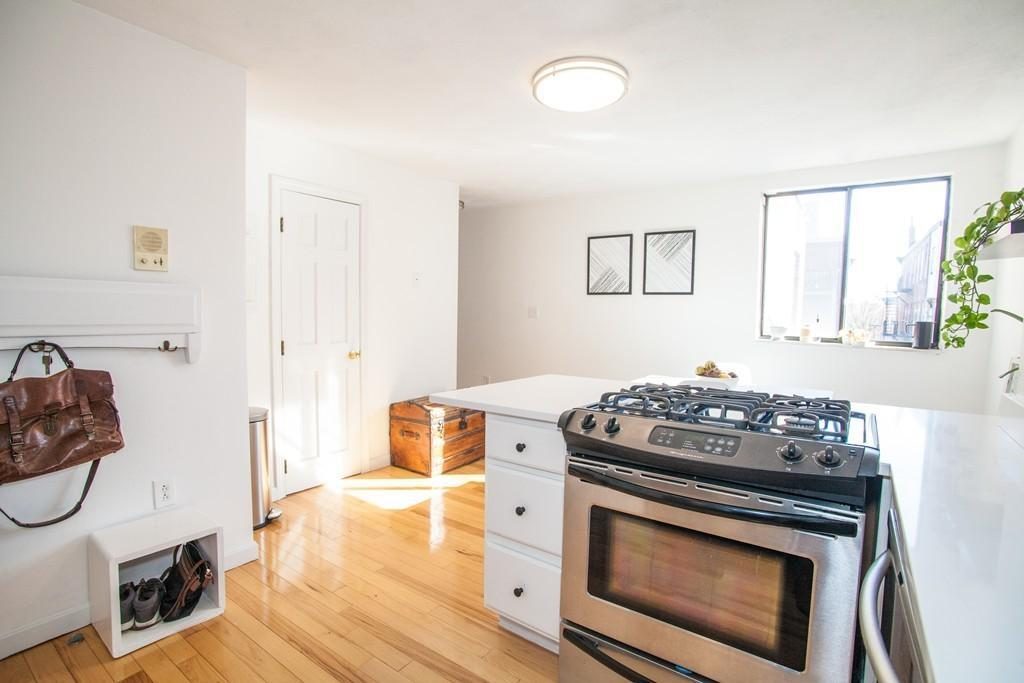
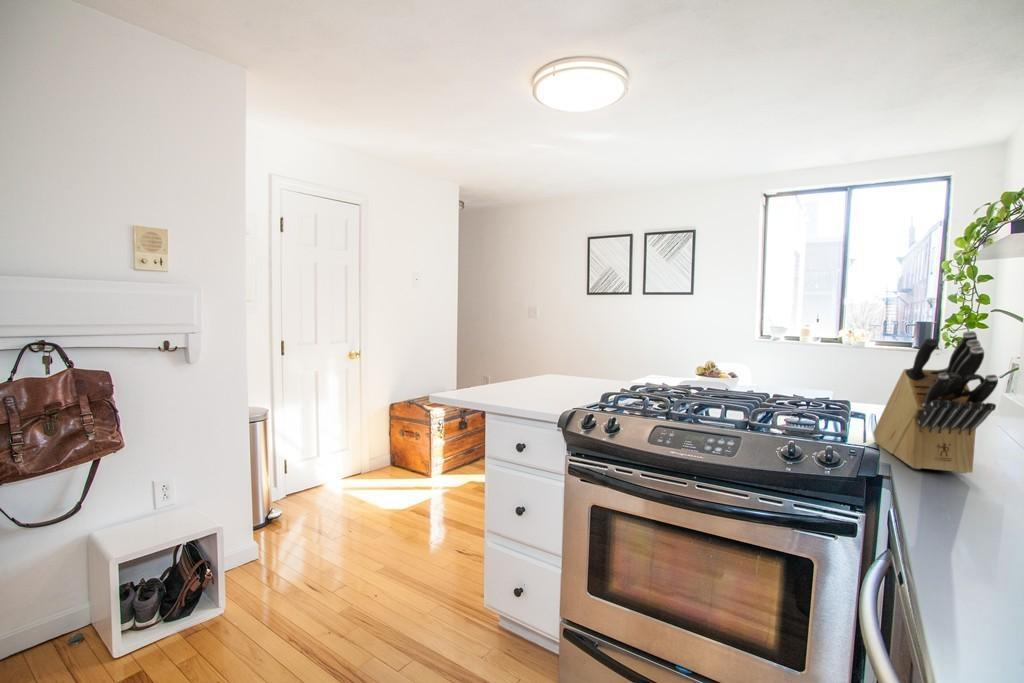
+ knife block (929, 396)
